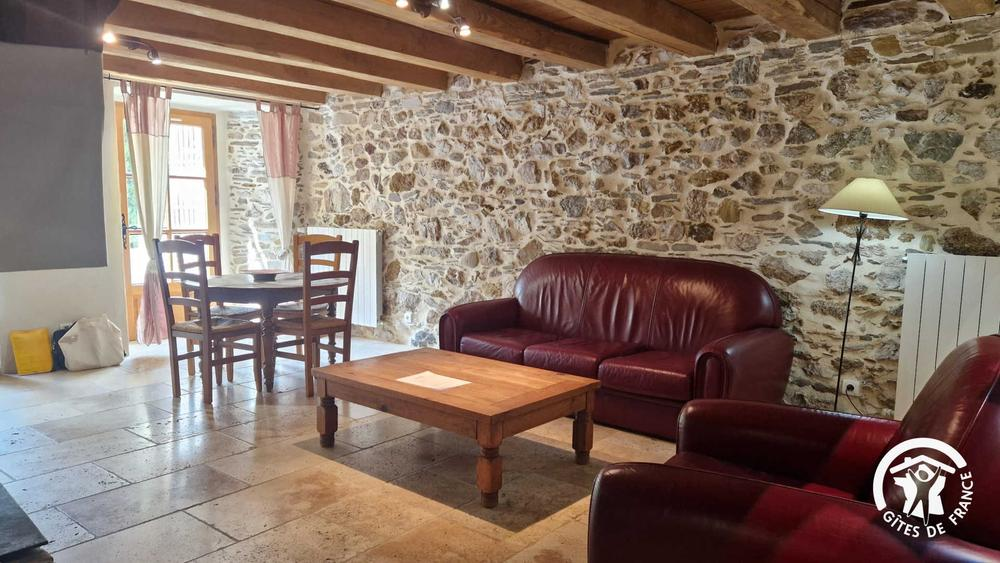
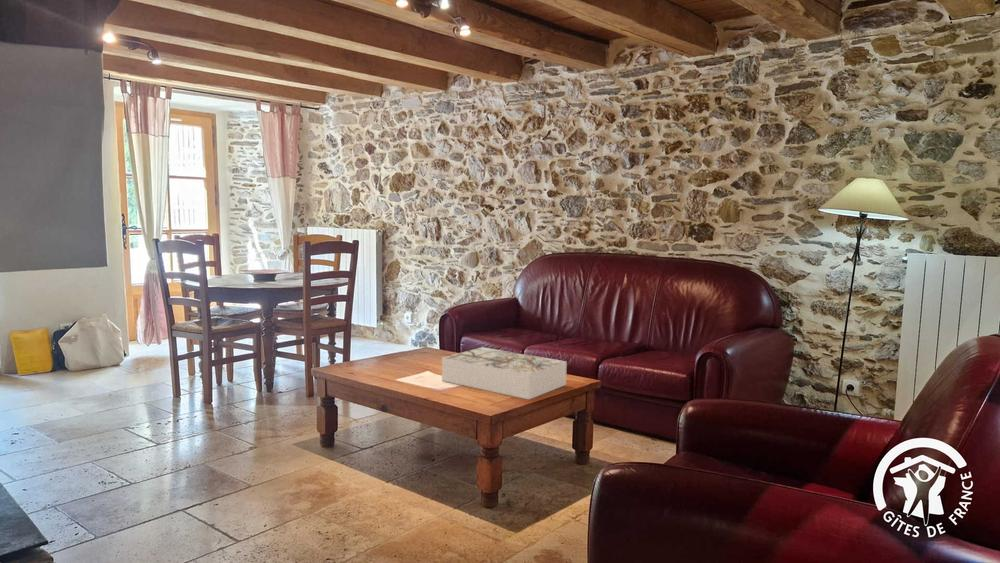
+ board game (503, 371)
